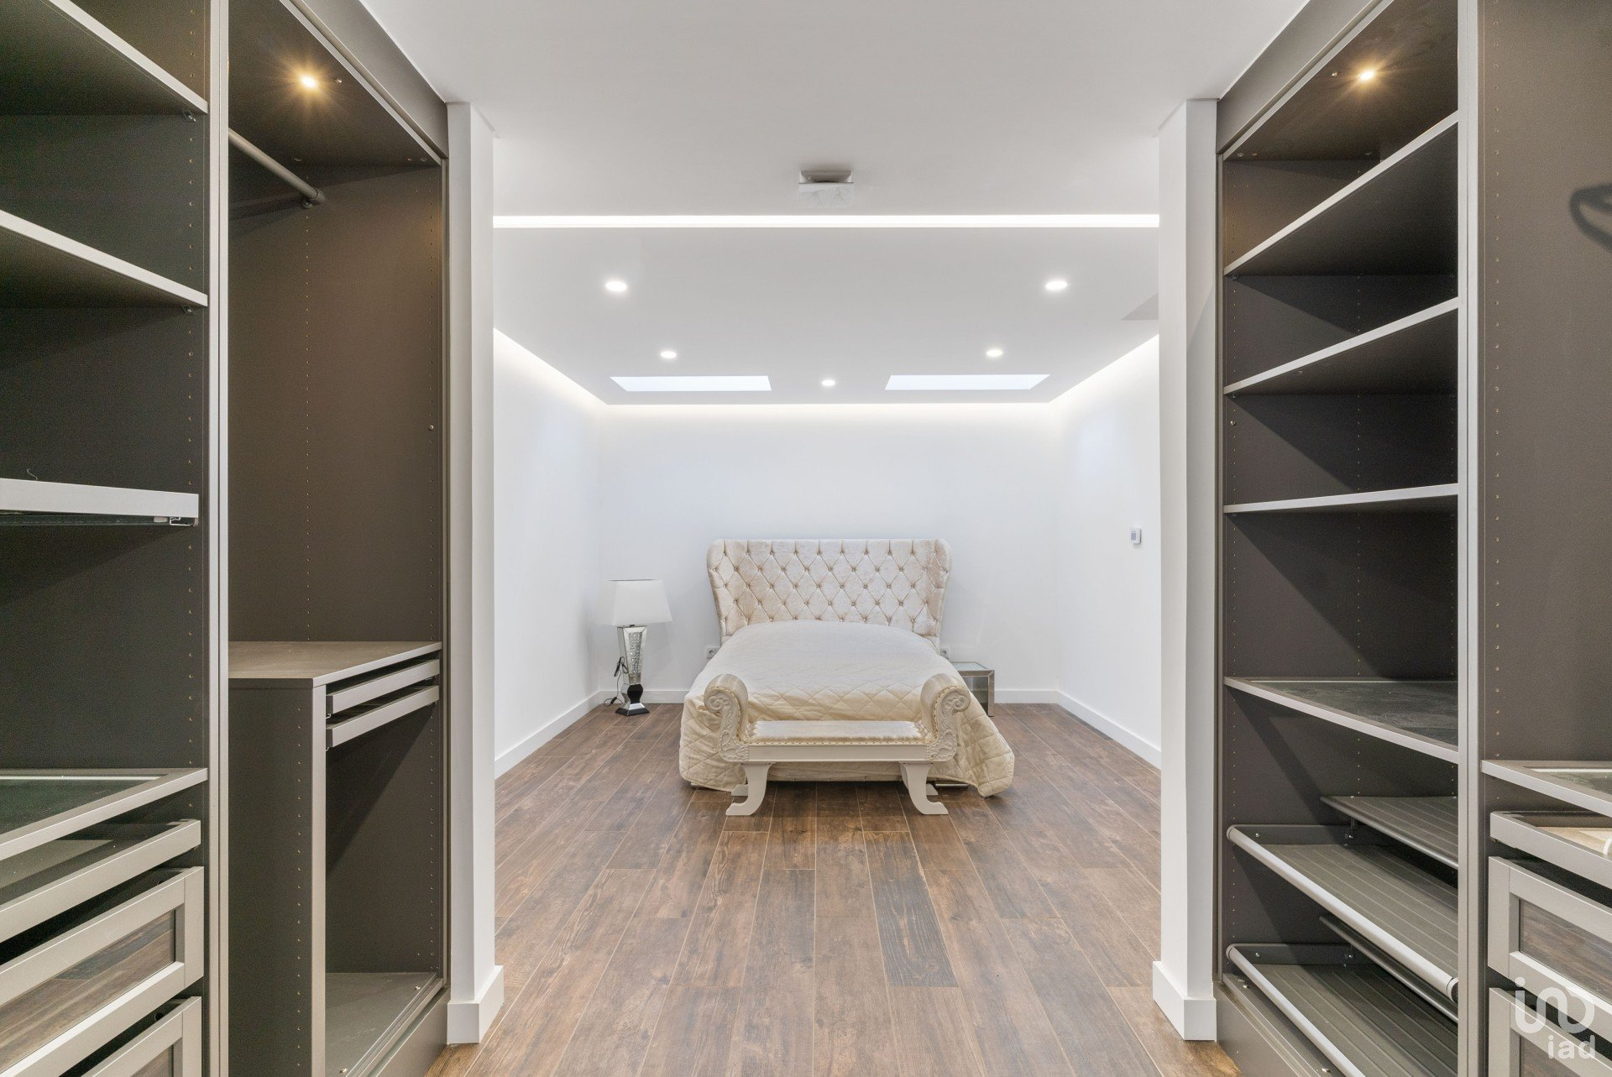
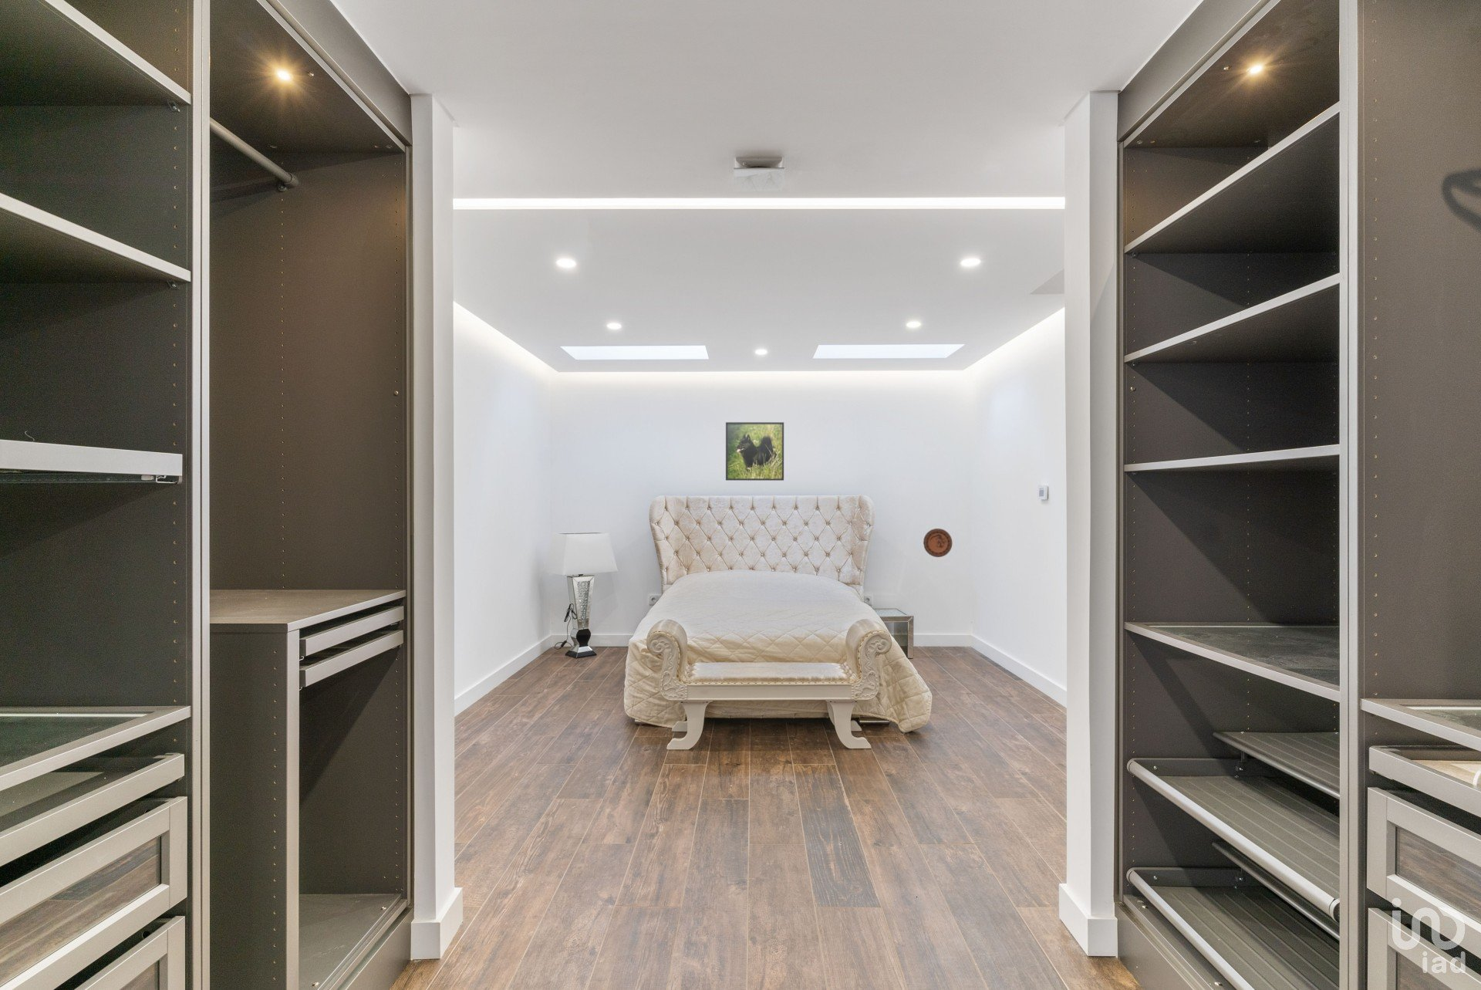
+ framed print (754, 451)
+ decorative plate (938, 543)
